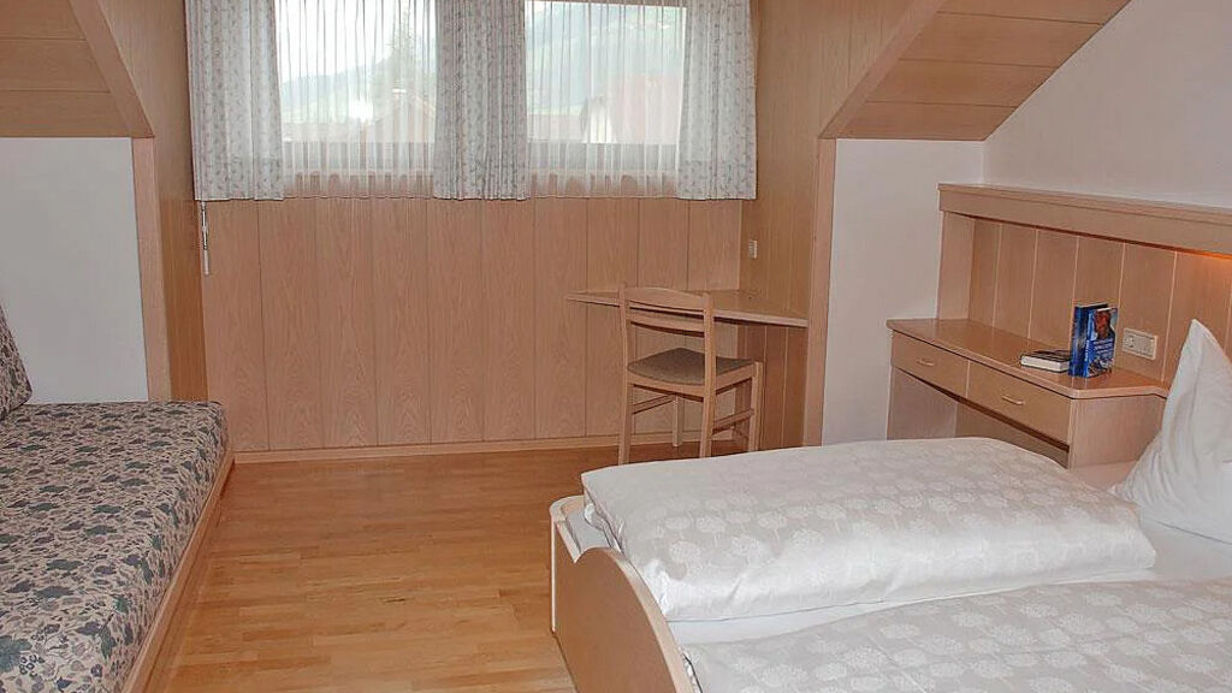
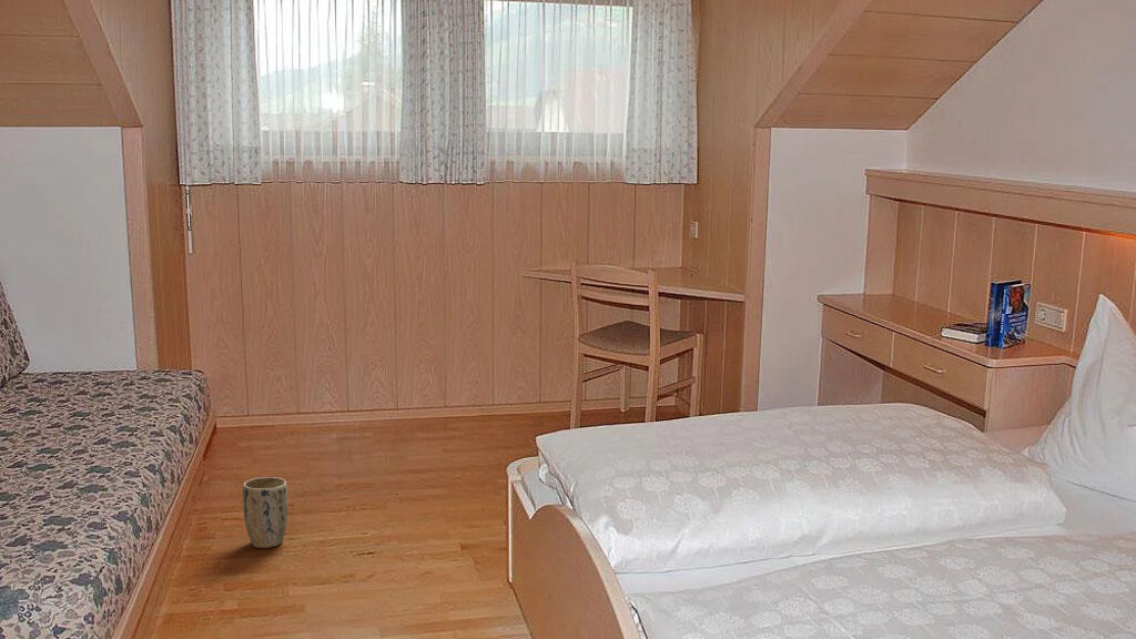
+ plant pot (265, 513)
